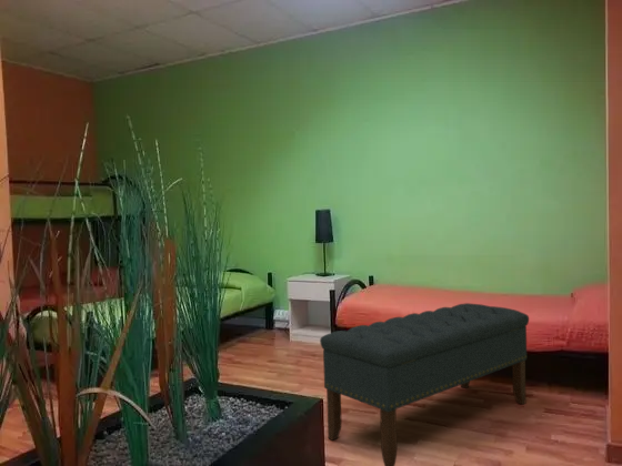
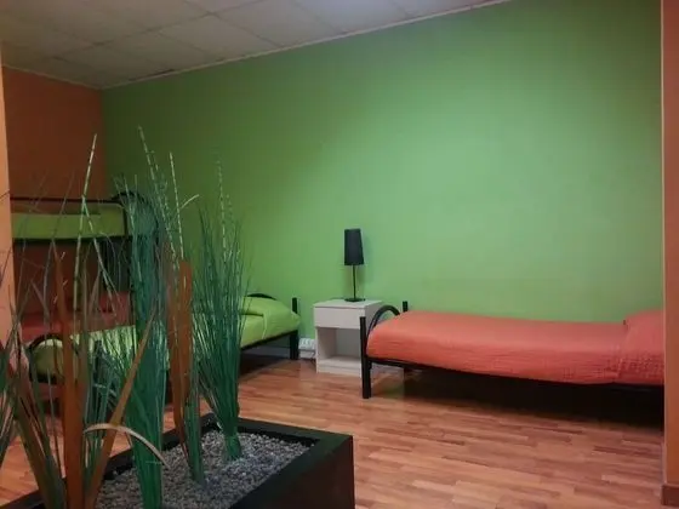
- bench (432, 368)
